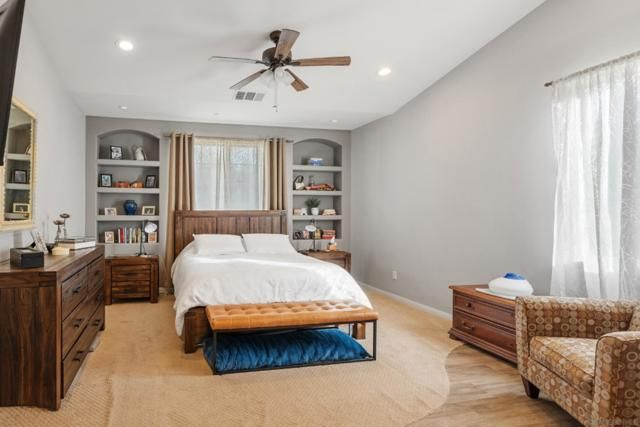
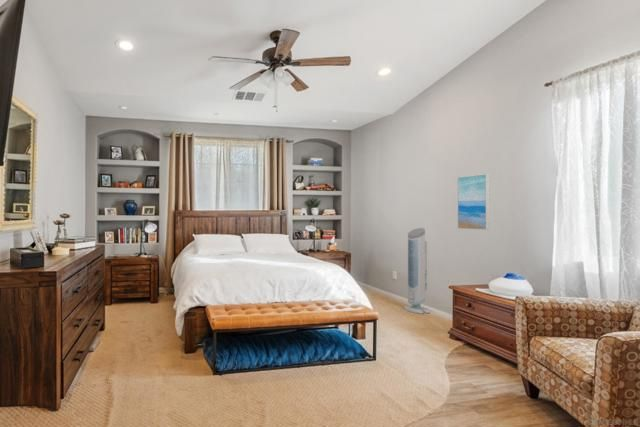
+ air purifier (416, 269)
+ wall art (472, 202)
